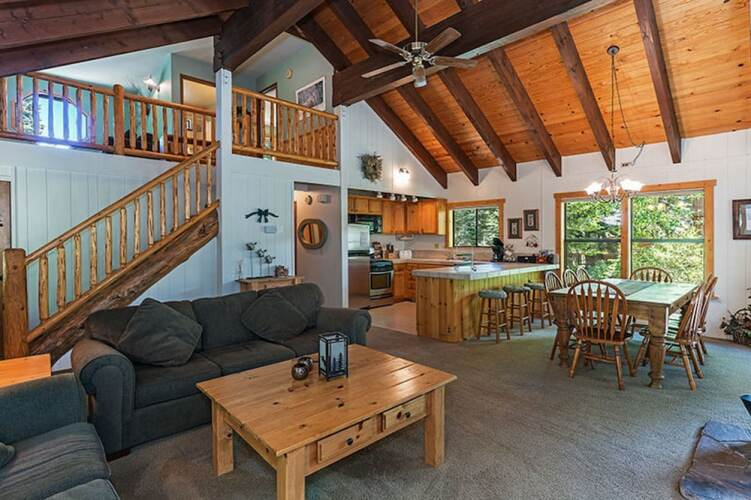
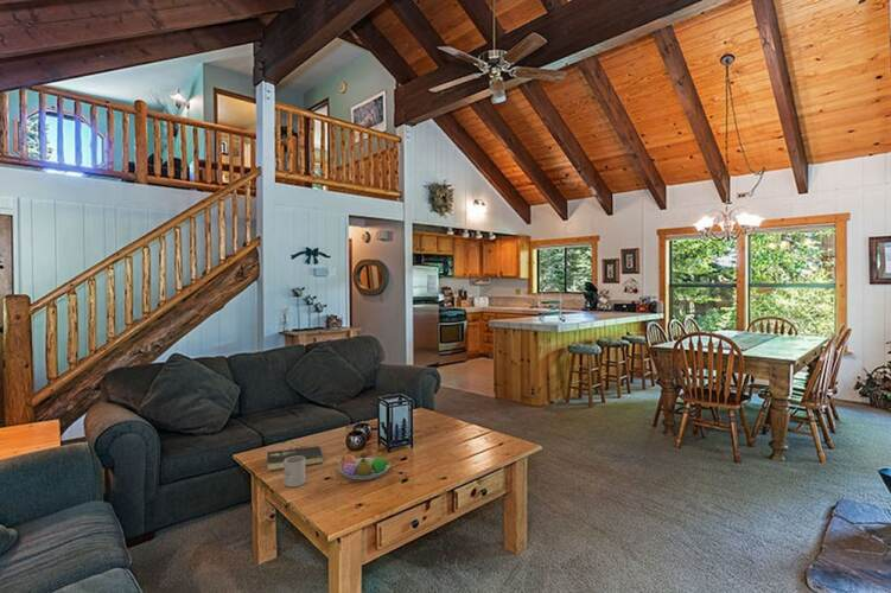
+ book (294, 455)
+ fruit bowl (365, 461)
+ mug (294, 468)
